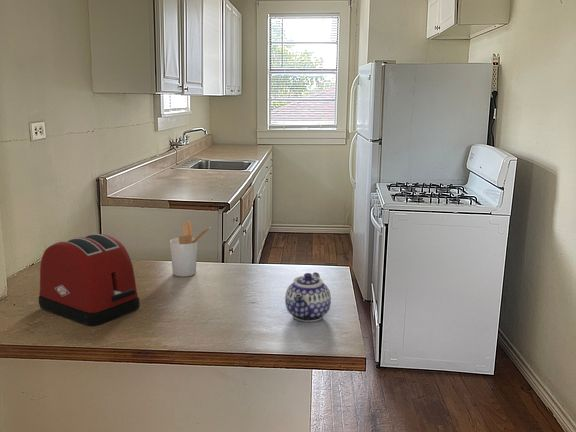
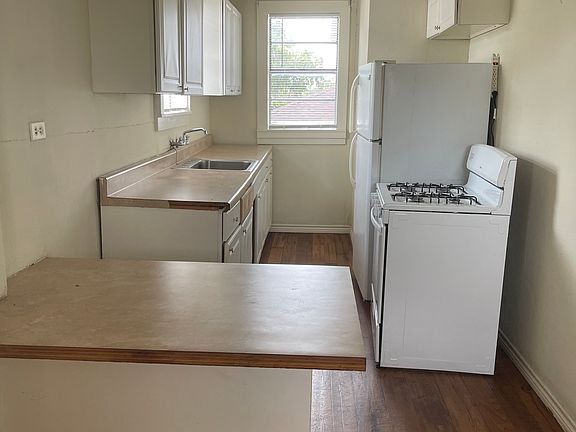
- toaster (87, 273)
- utensil holder (190, 249)
- teapot (308, 294)
